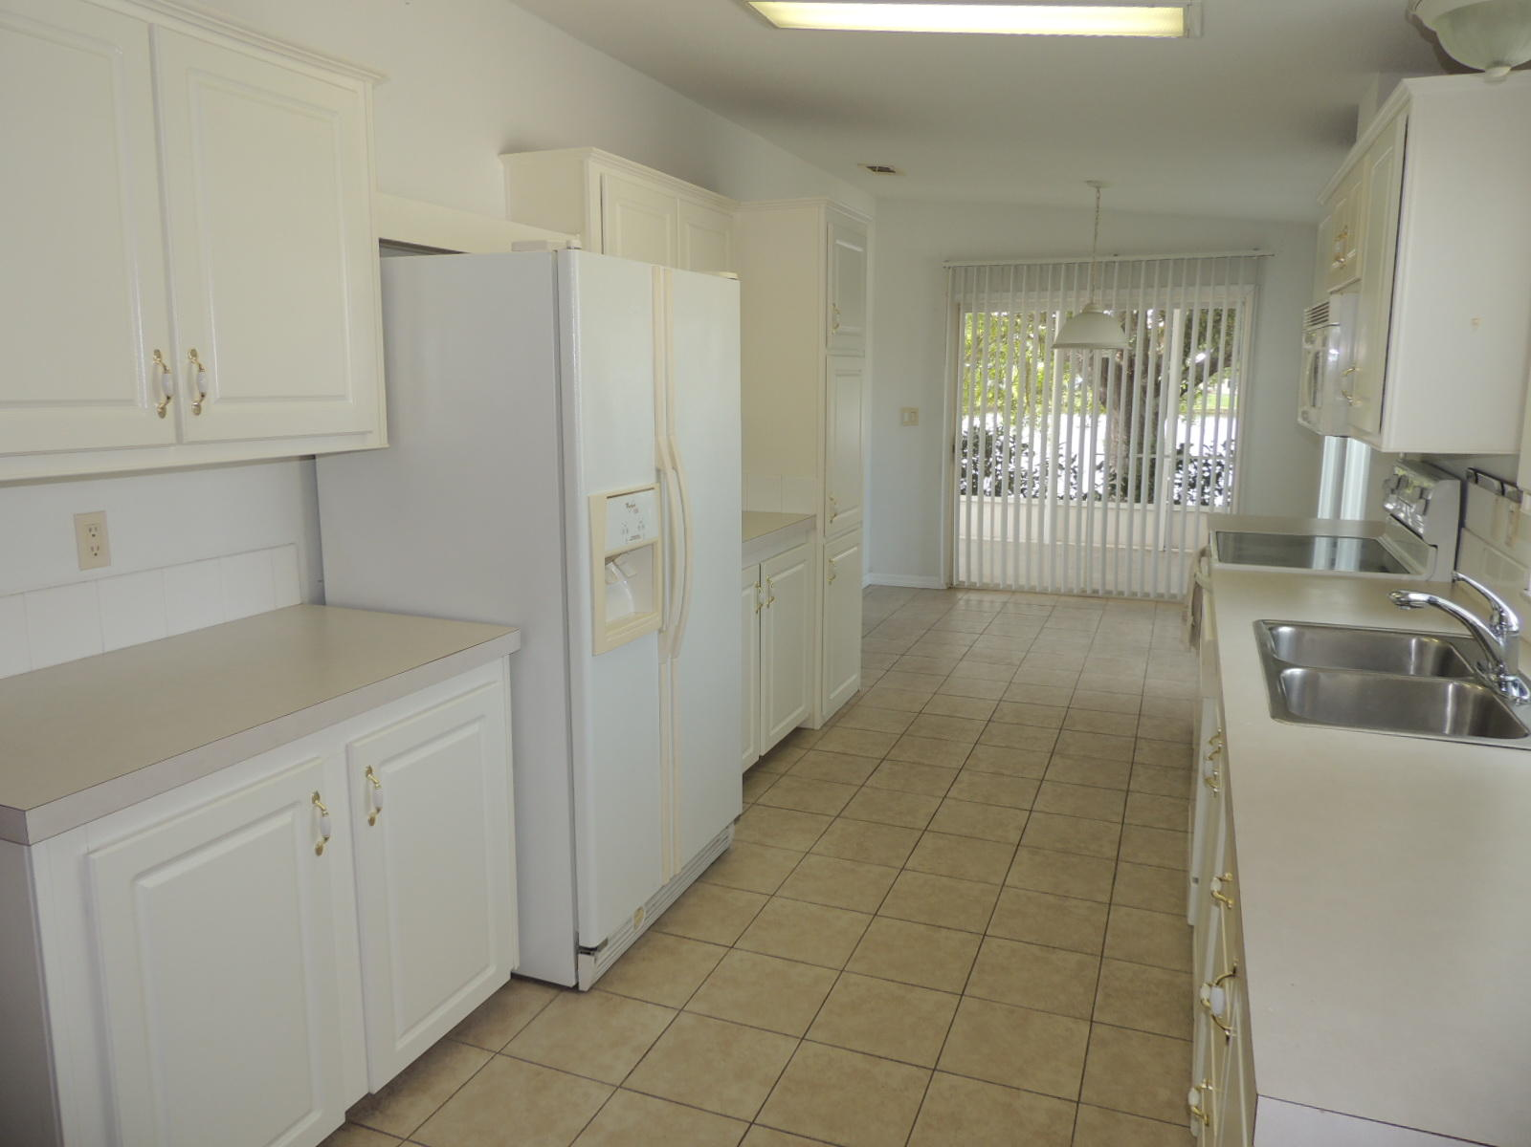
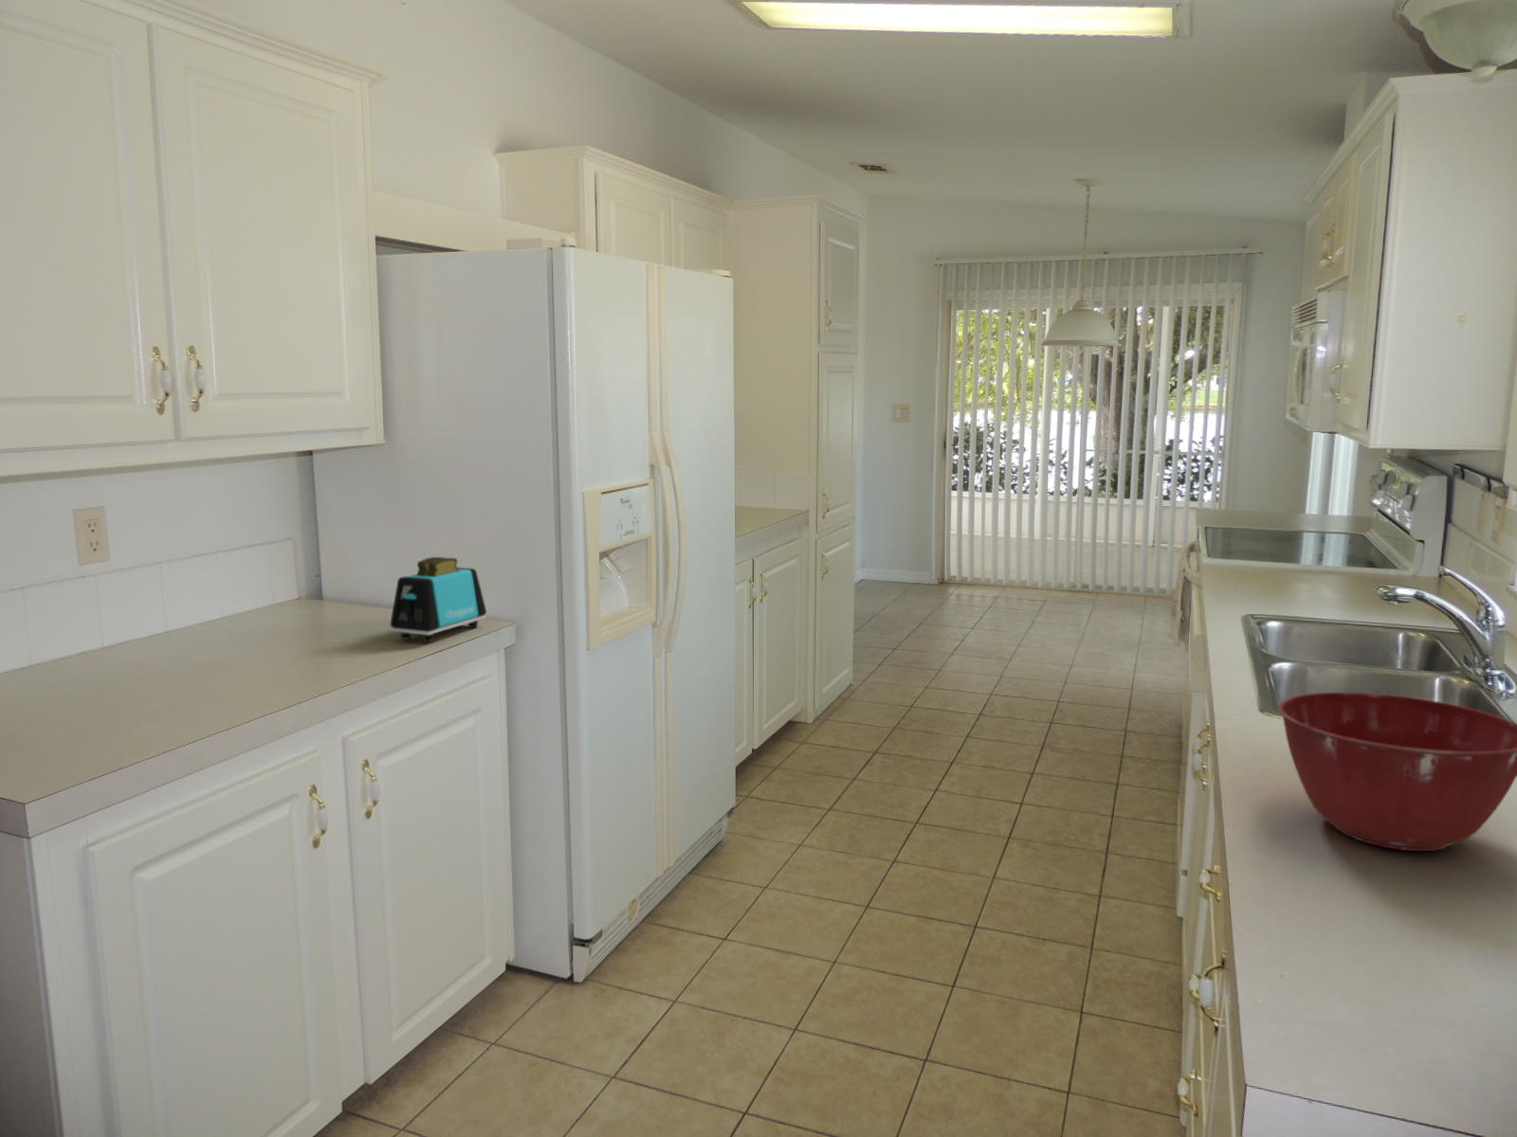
+ mixing bowl (1395, 774)
+ toaster (438, 595)
